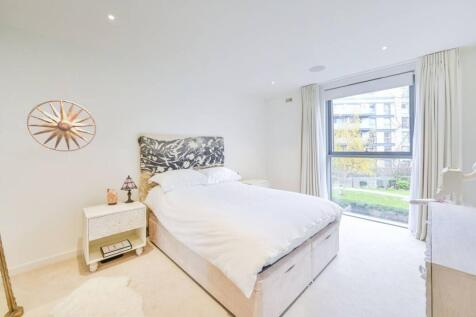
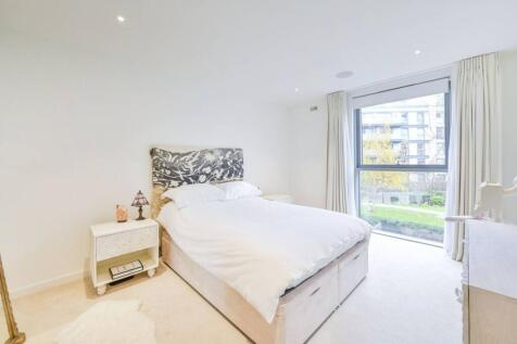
- wall art (64, 125)
